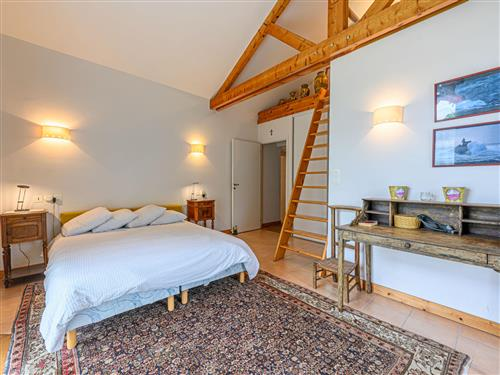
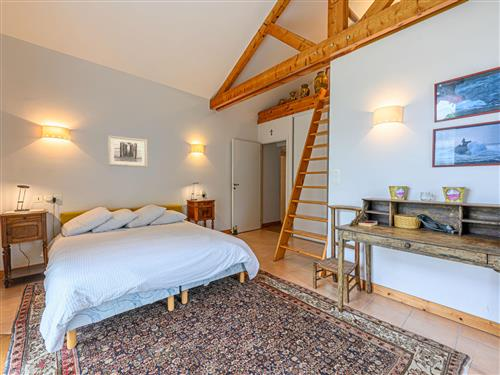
+ wall art (128, 152)
